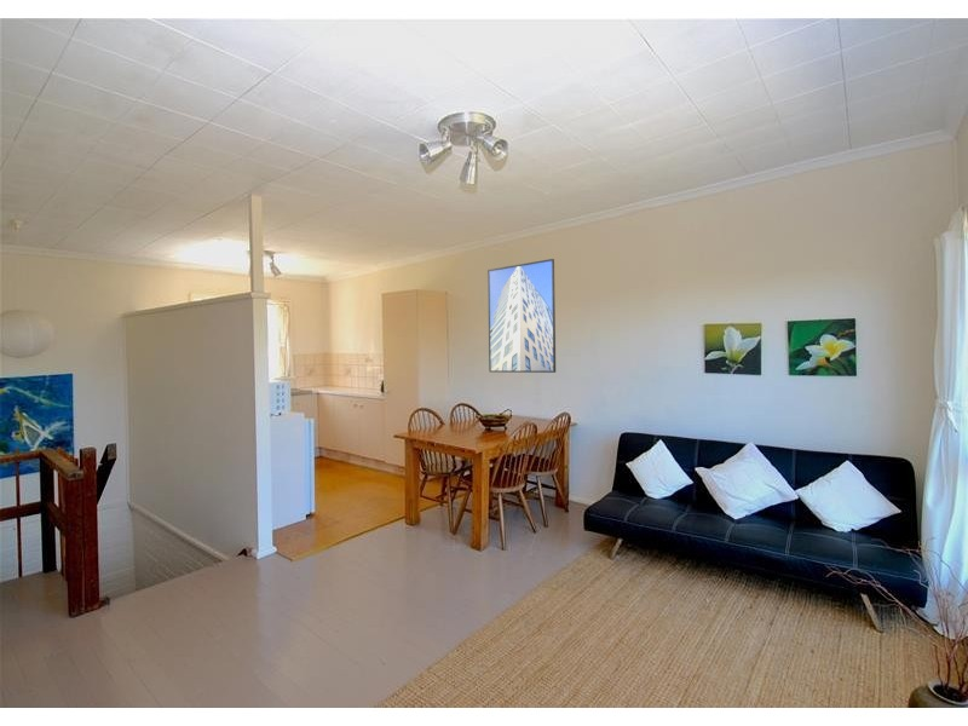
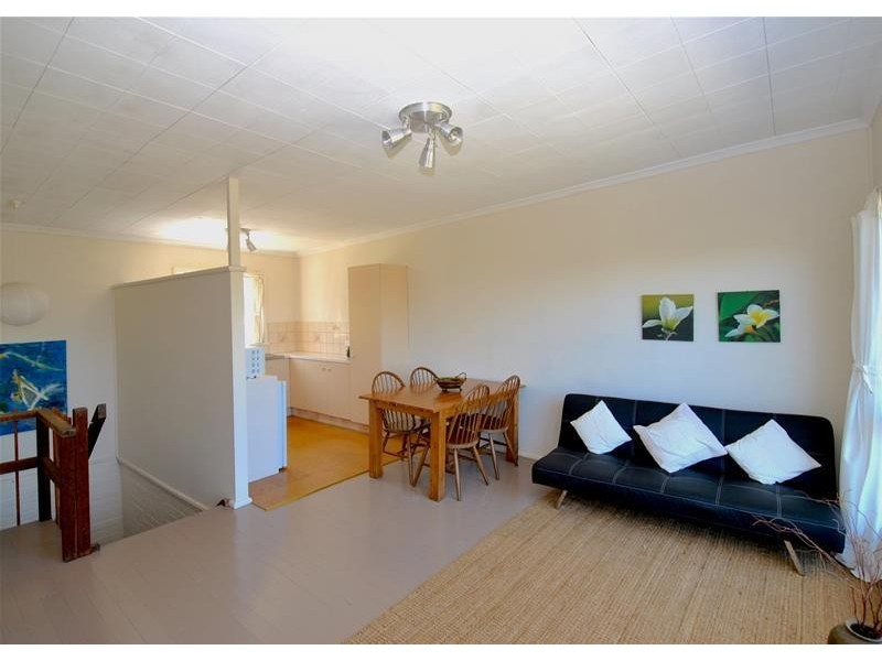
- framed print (519, 318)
